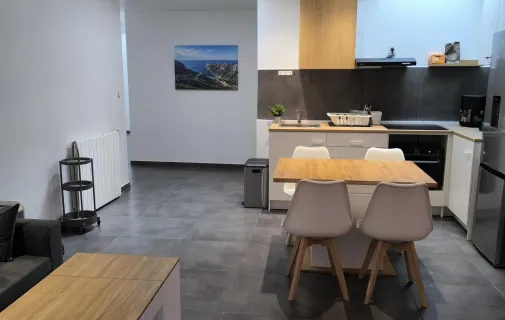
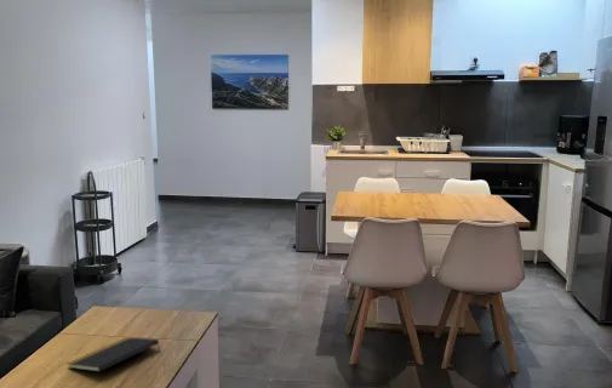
+ notepad (114, 353)
